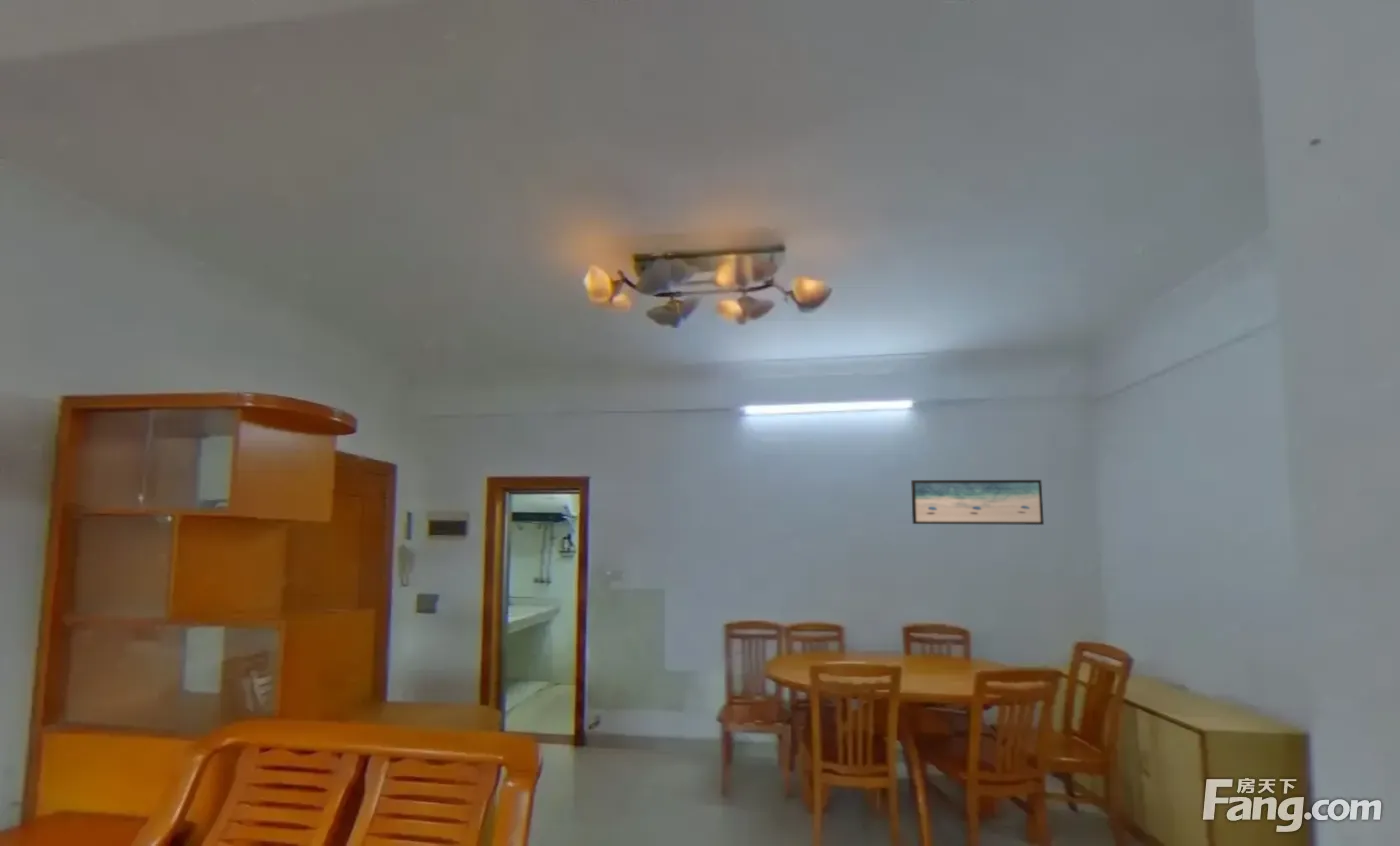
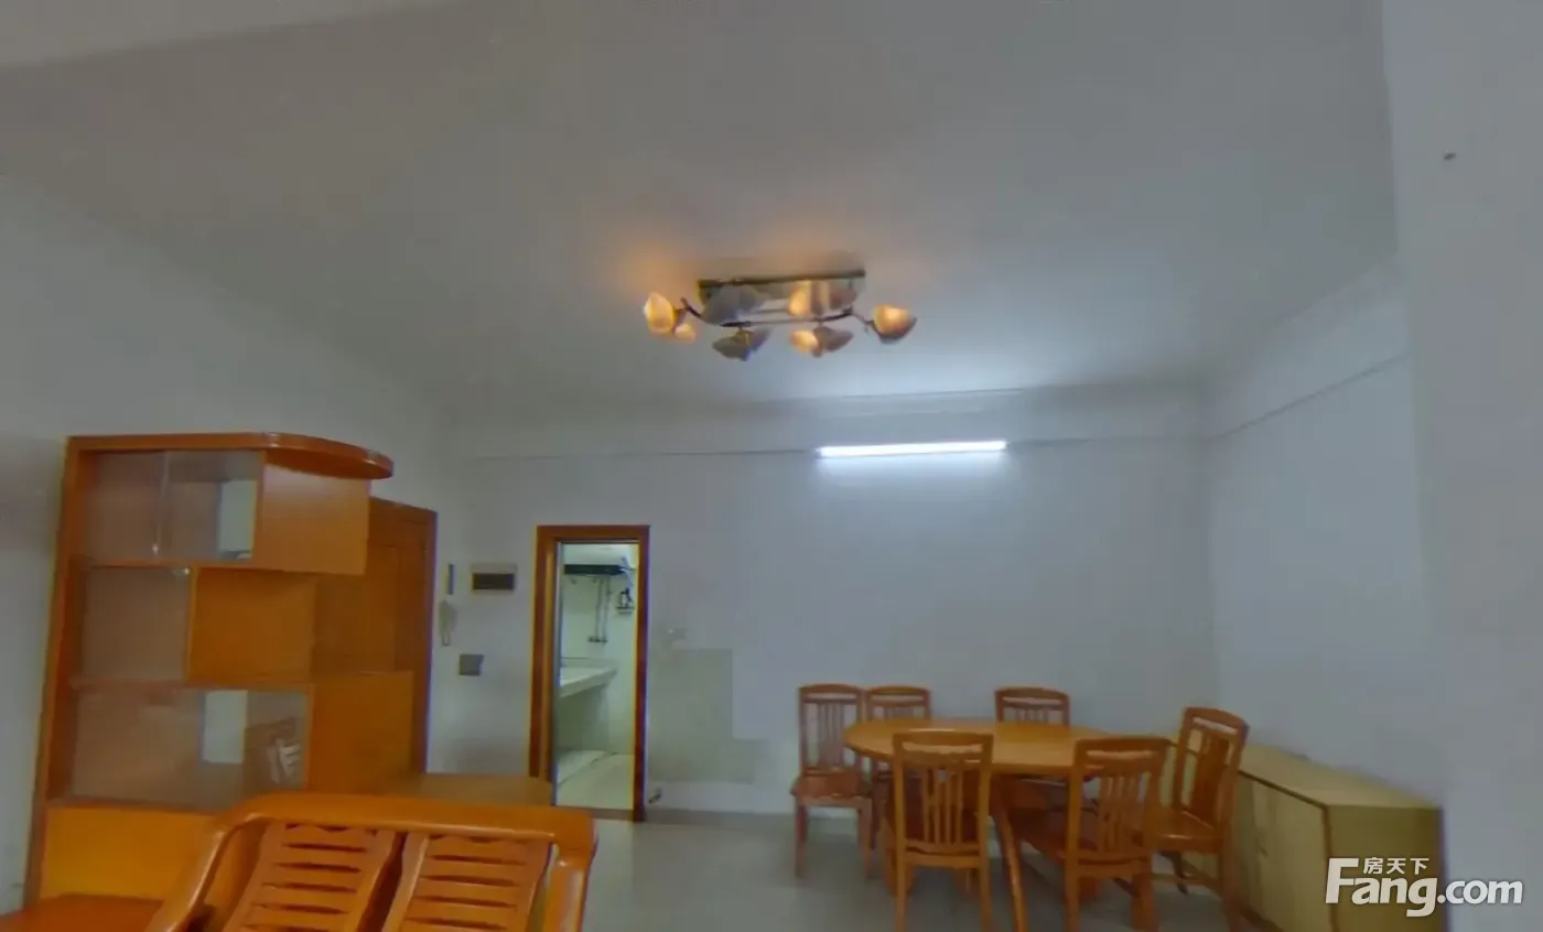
- wall art (976, 502)
